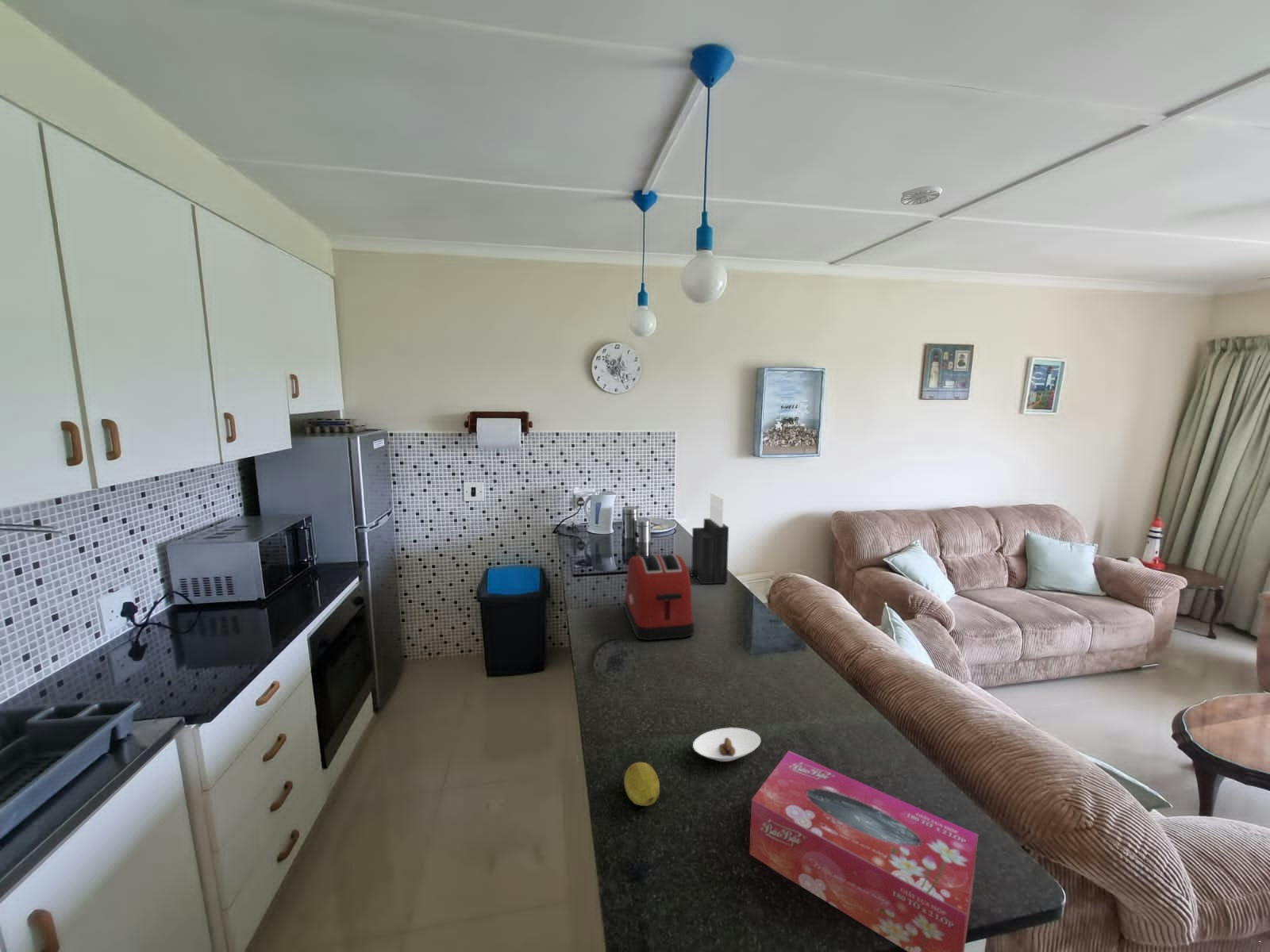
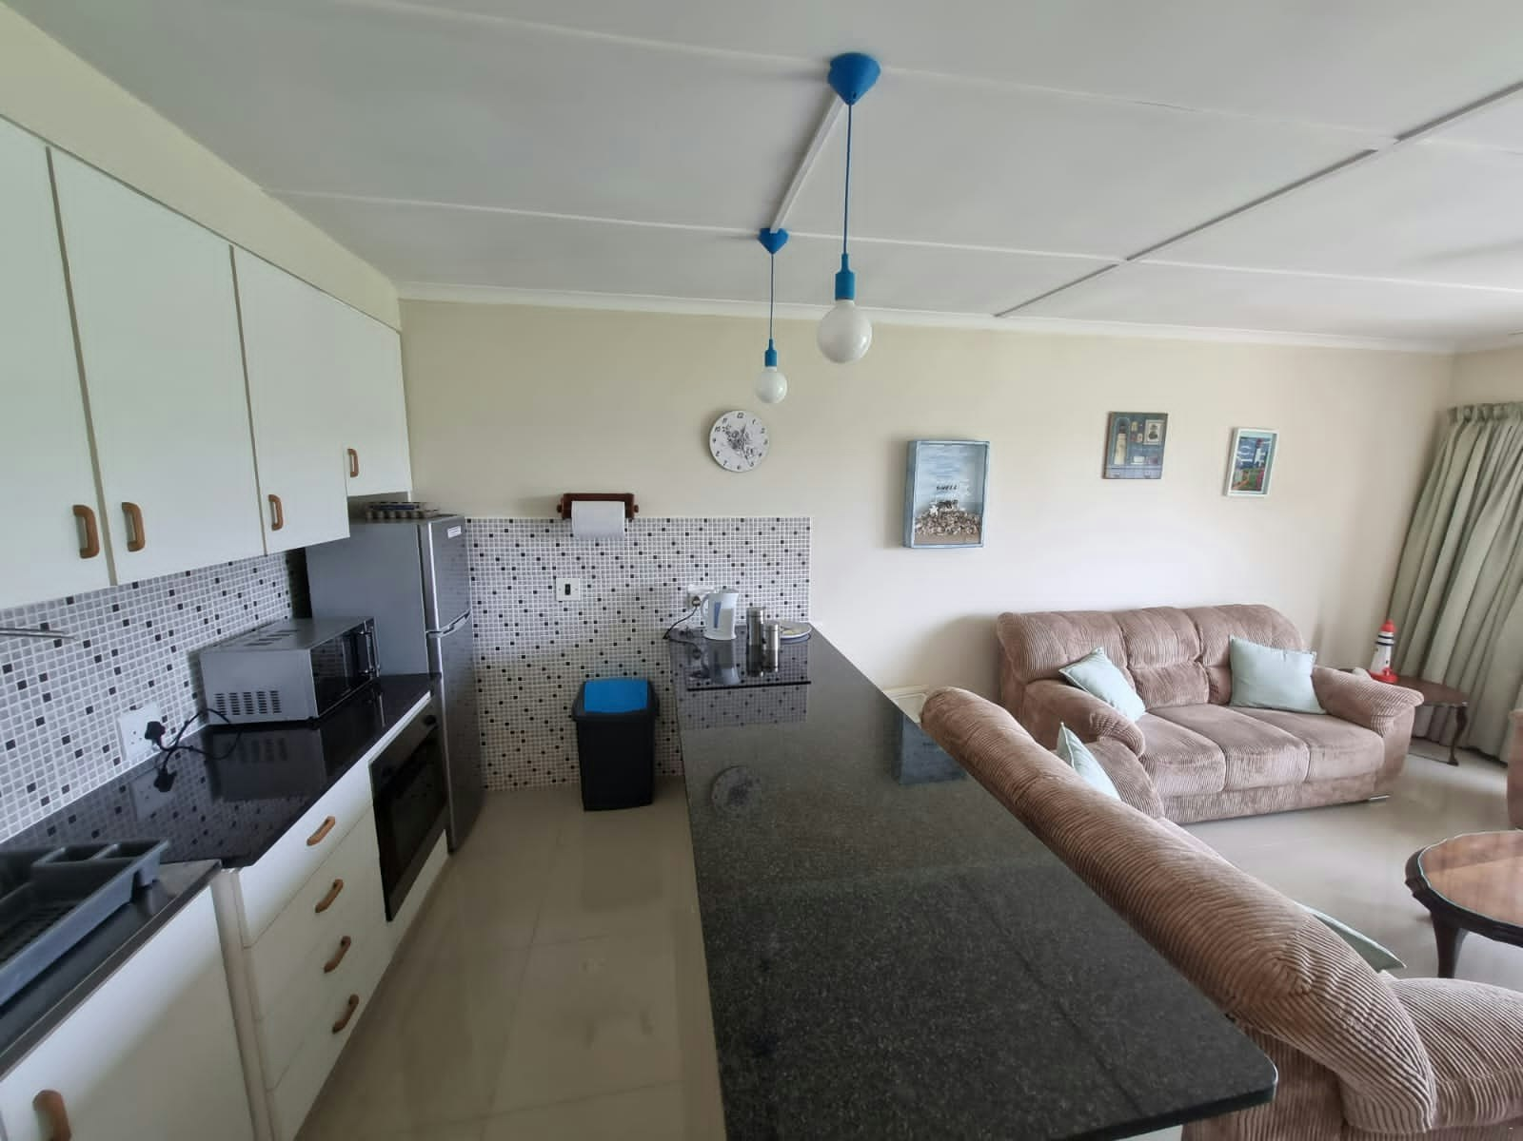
- saucer (726, 747)
- knife block (706, 536)
- smoke detector (921, 197)
- fruit (641, 782)
- toaster (658, 589)
- tissue box (858, 845)
